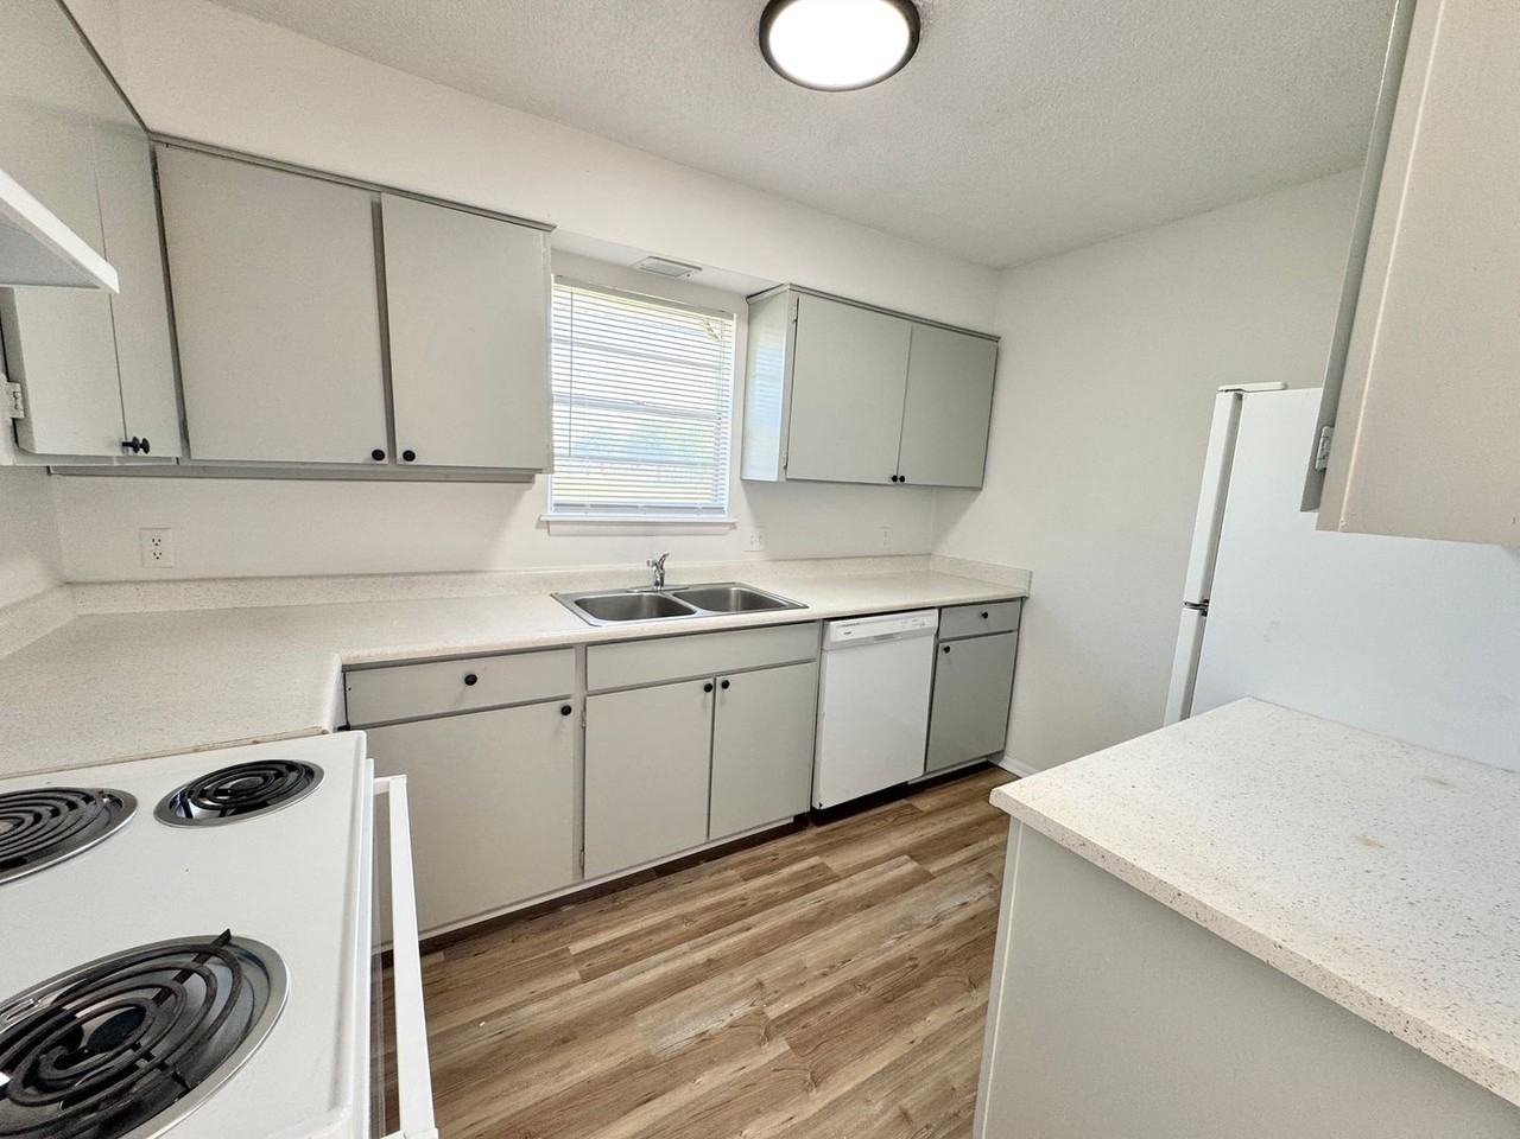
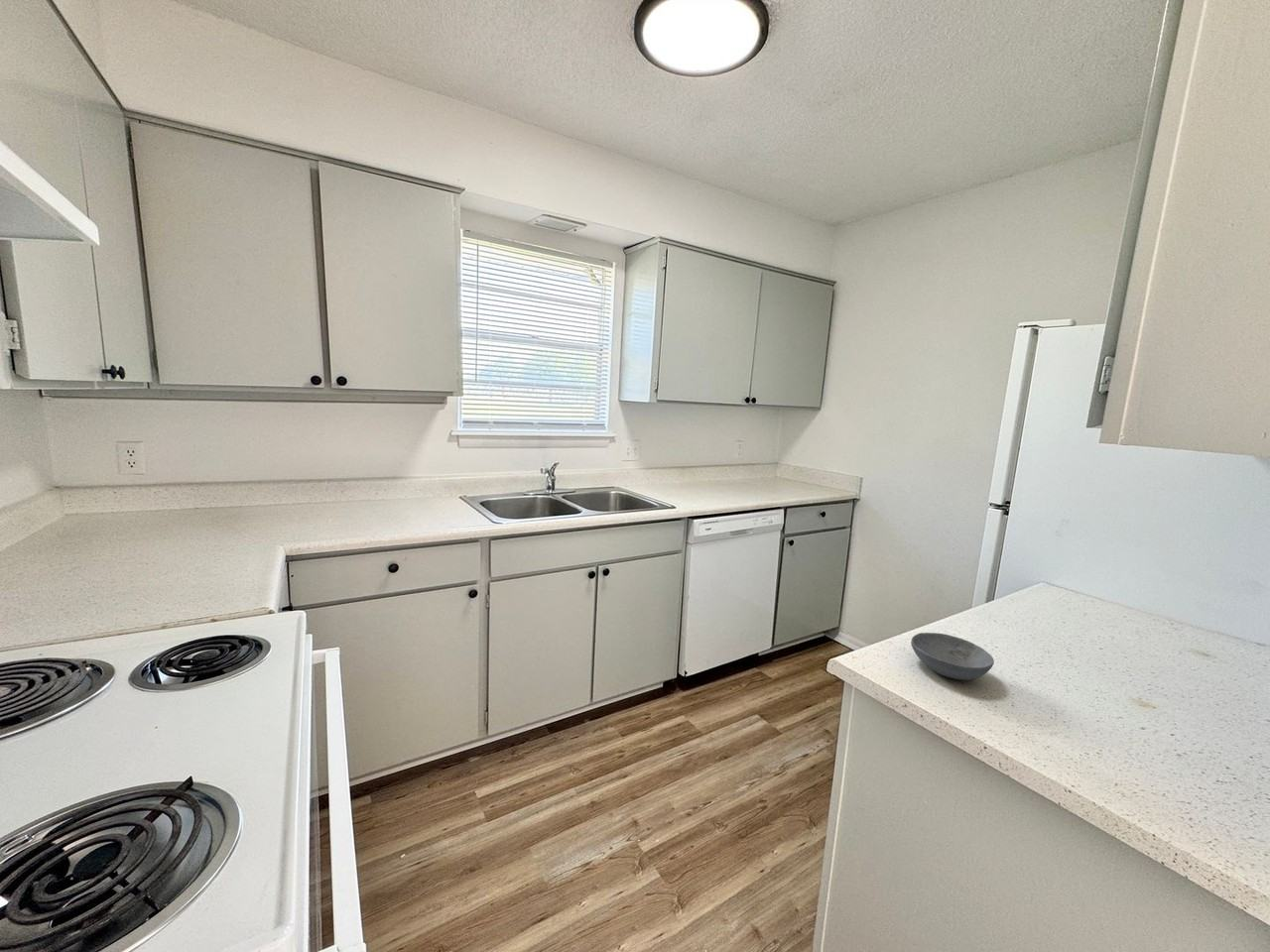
+ bowl (950, 658)
